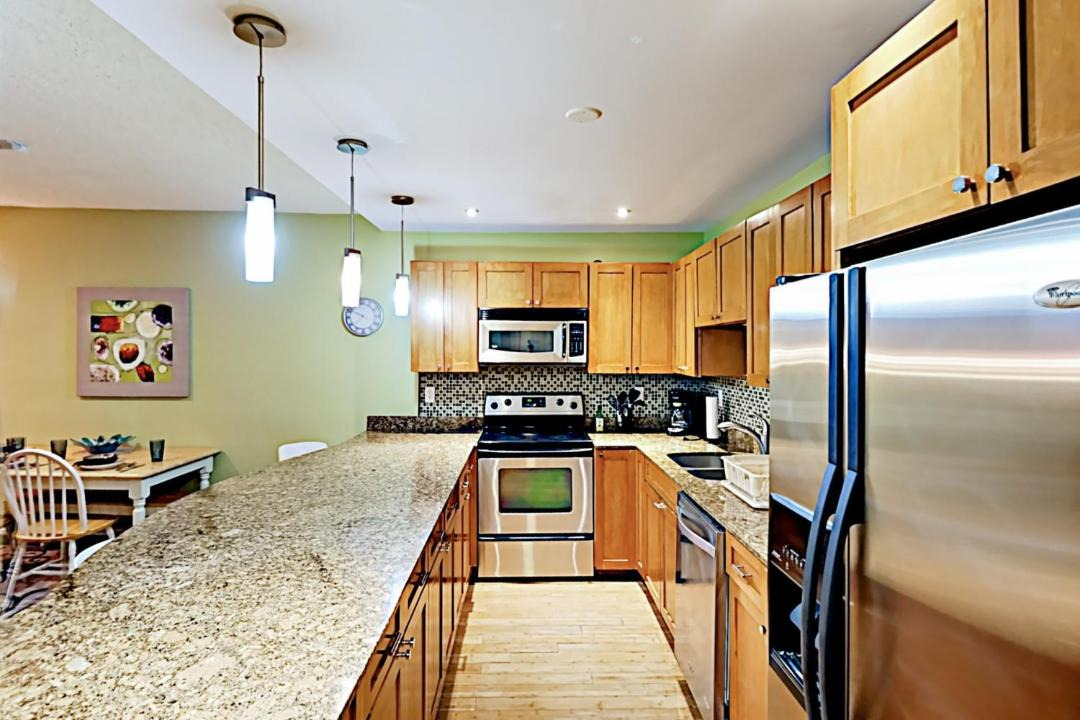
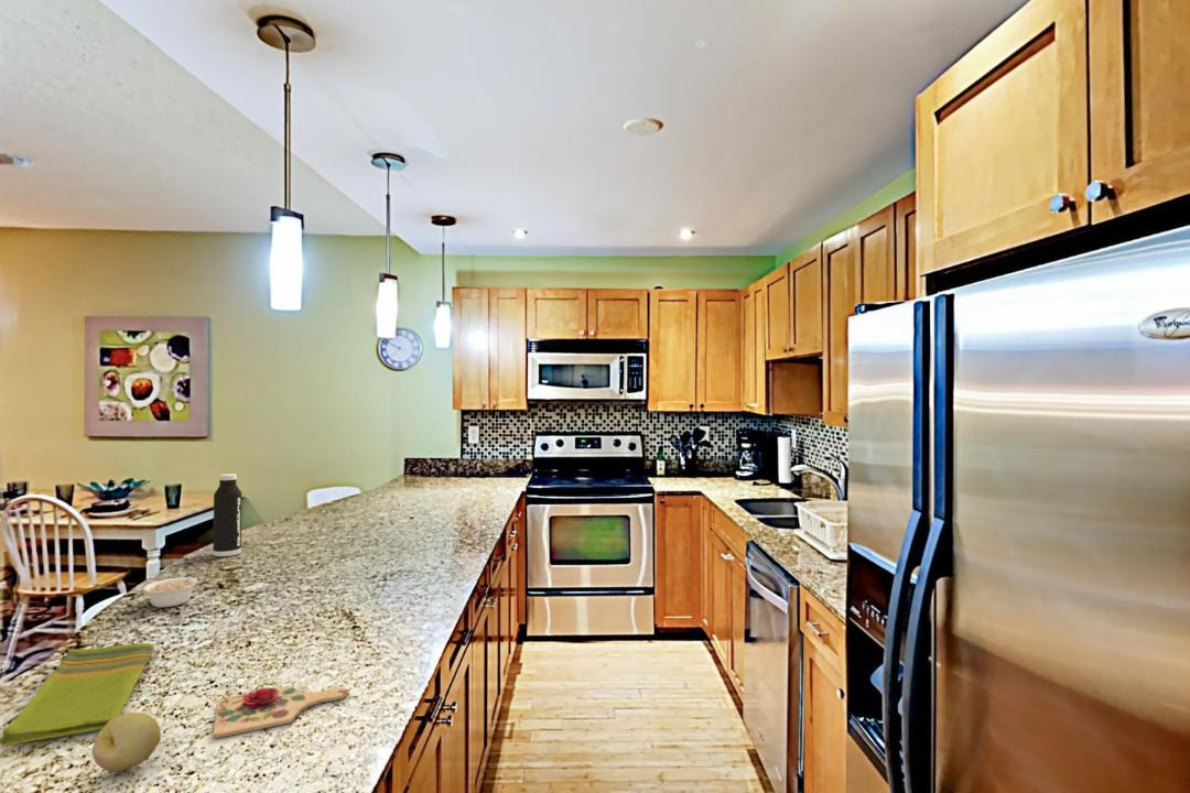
+ cutting board (284, 698)
+ fruit (127, 741)
+ water bottle (227, 513)
+ dish towel (88, 684)
+ legume (171, 590)
